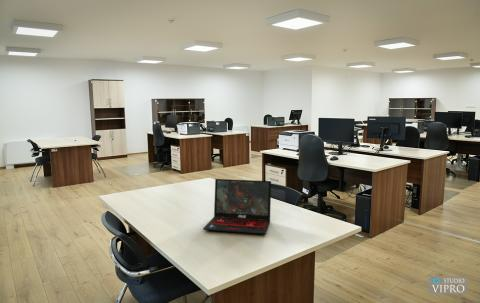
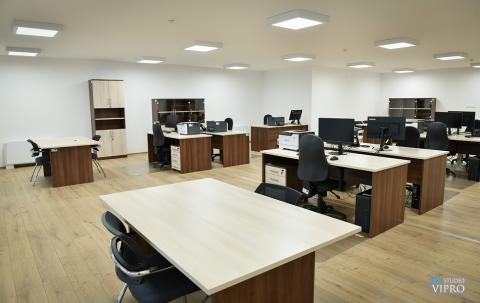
- laptop (238, 205)
